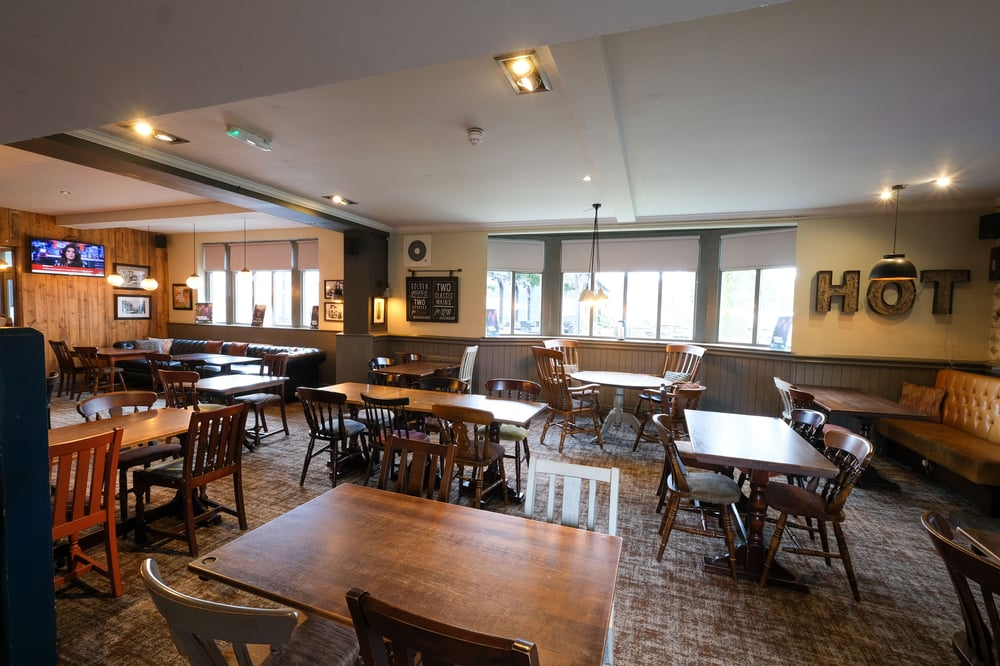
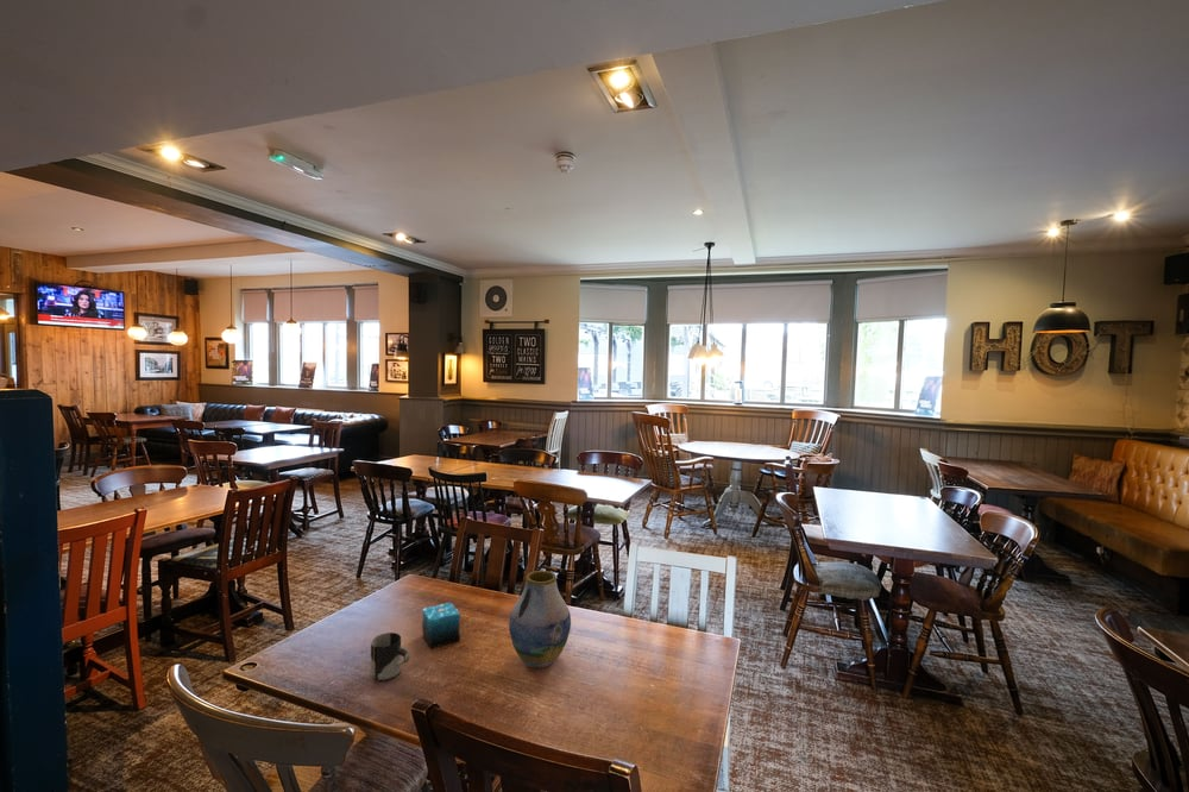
+ cup (390, 656)
+ vase (540, 618)
+ candle (440, 618)
